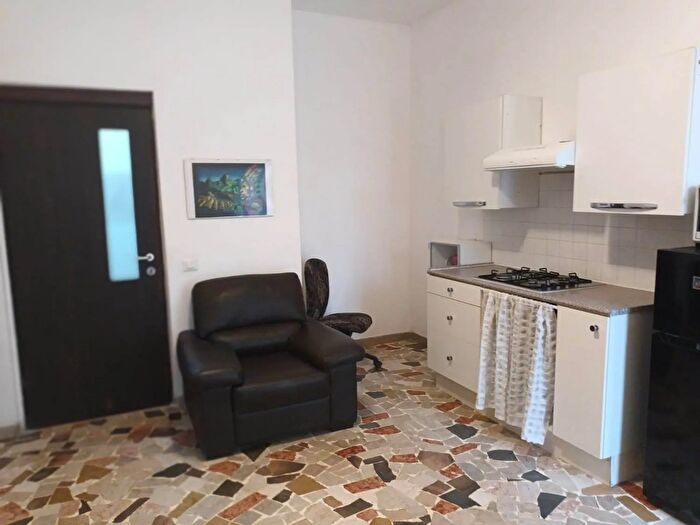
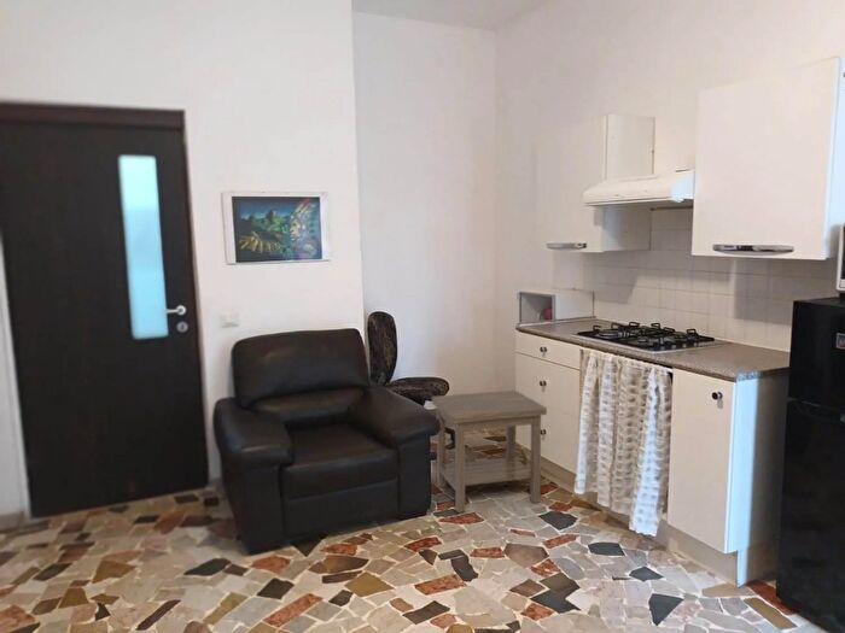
+ side table (486, 459)
